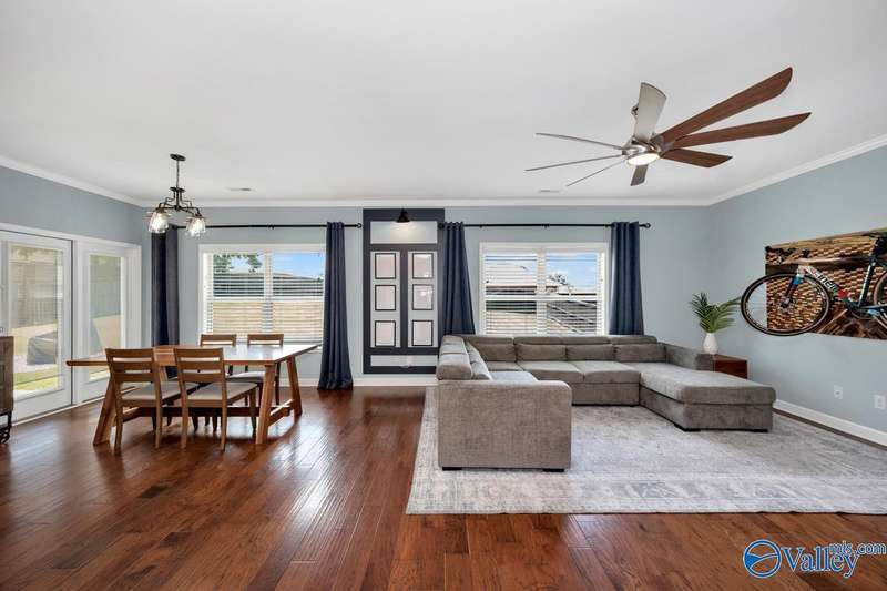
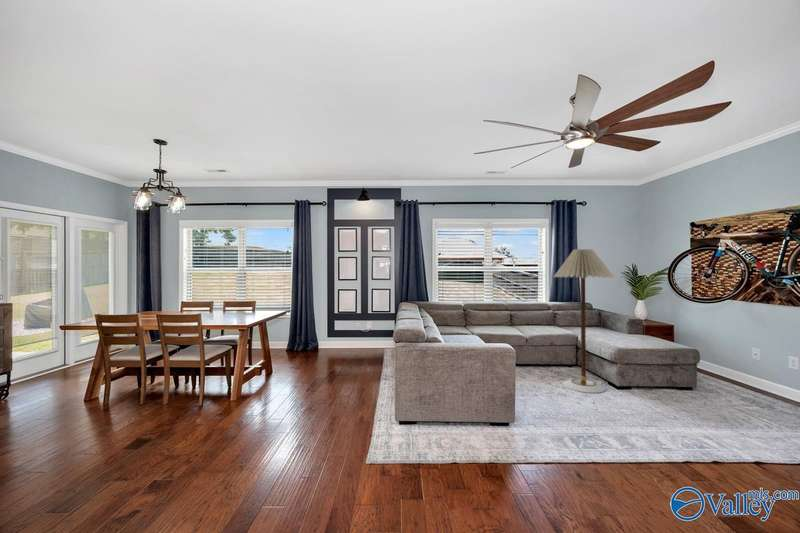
+ floor lamp (583, 317)
